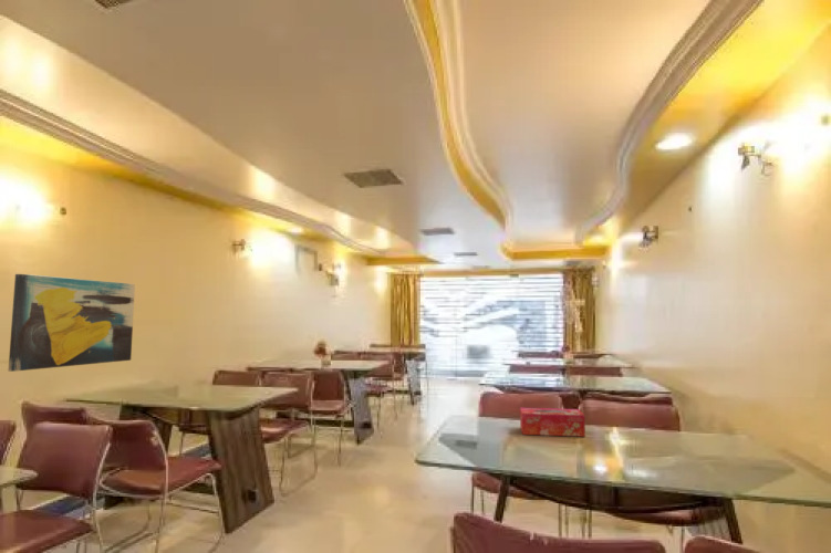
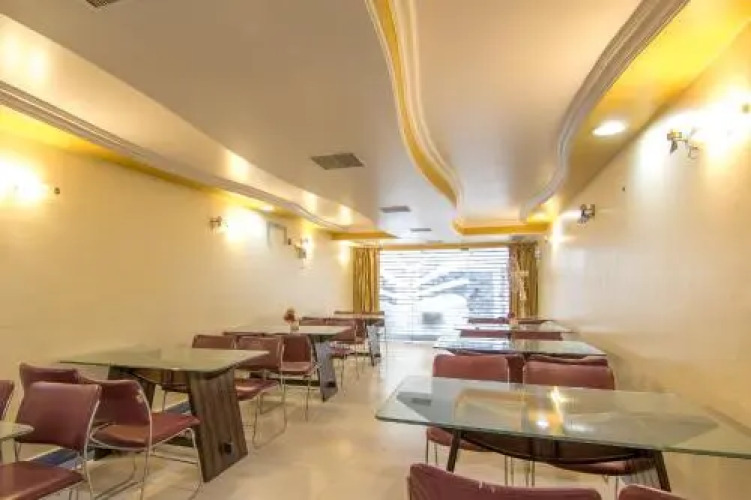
- tissue box (551, 421)
- wall art (80, 322)
